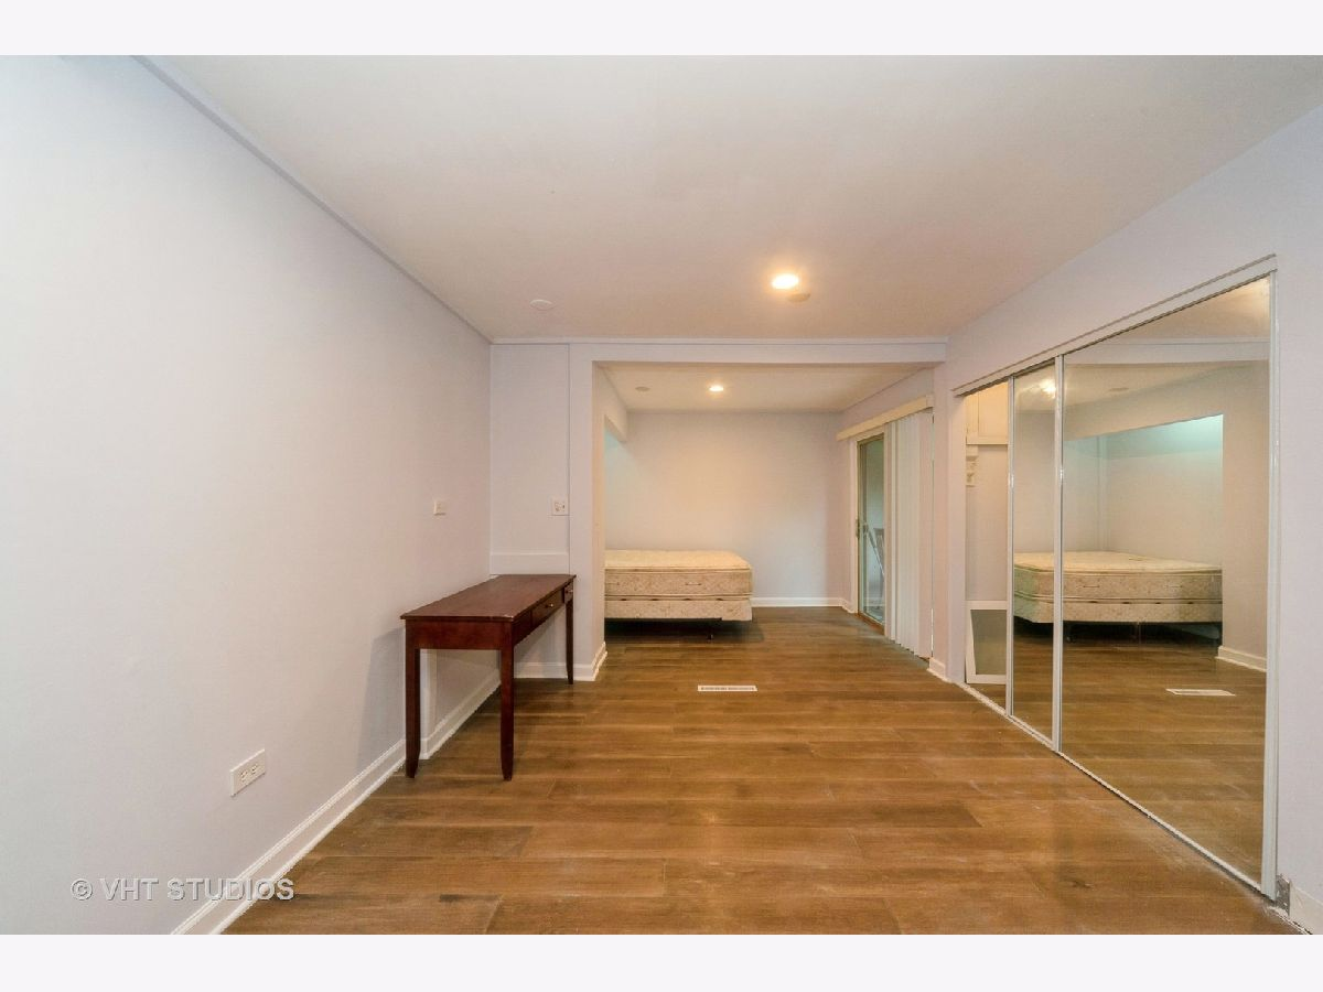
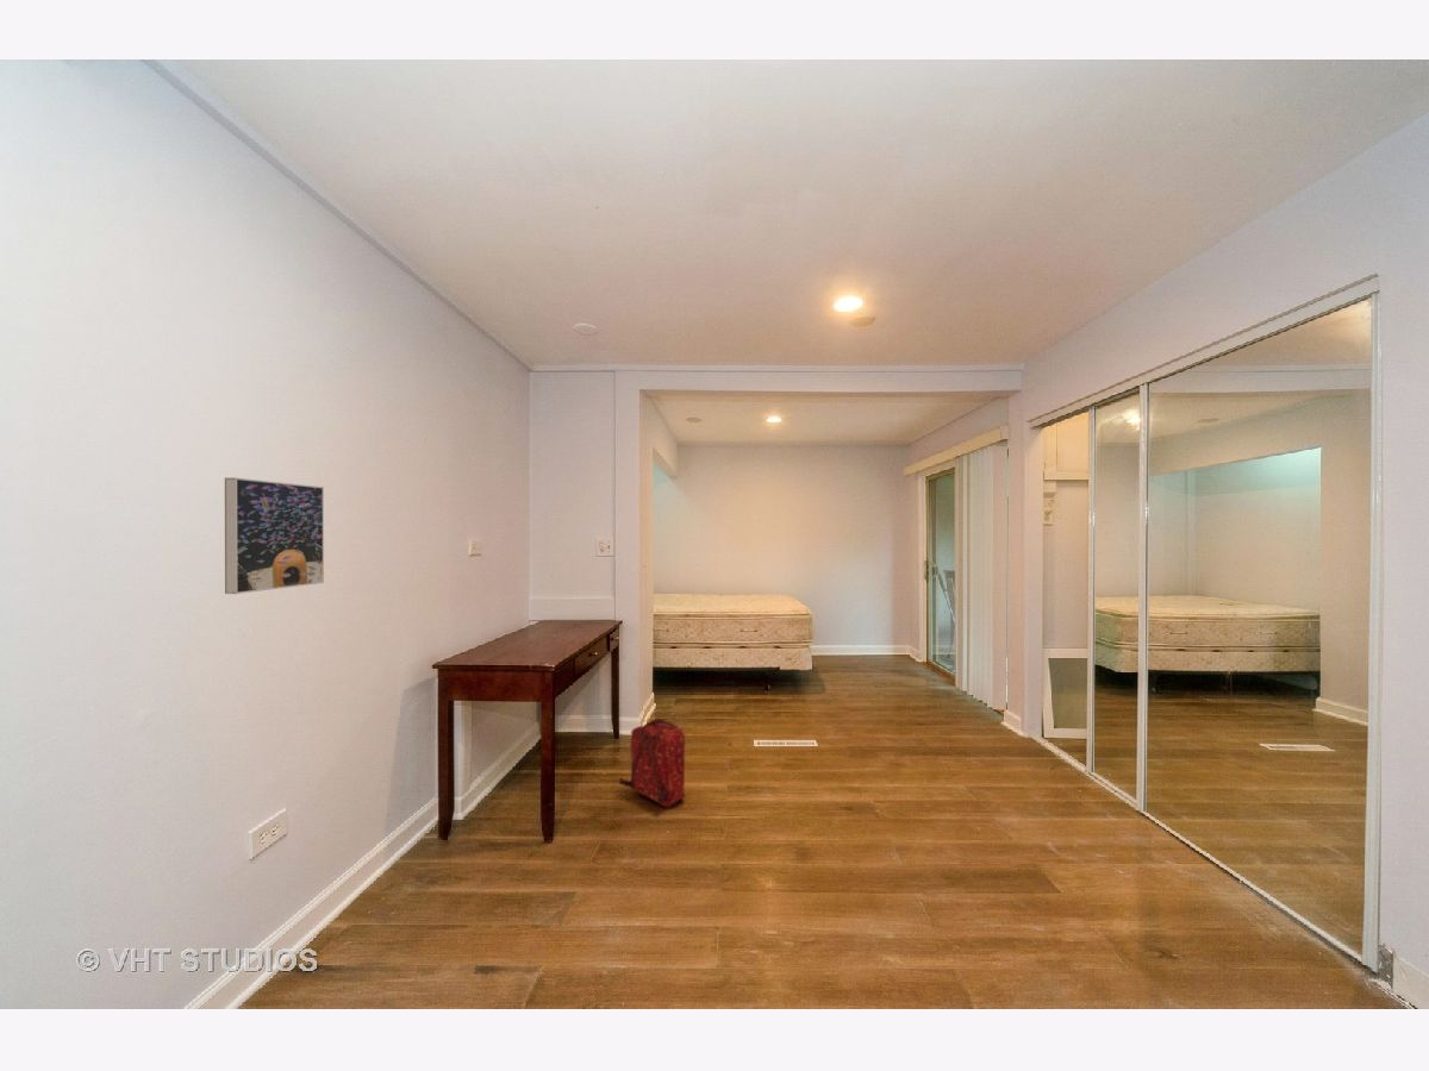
+ backpack (655, 759)
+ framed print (279, 534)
